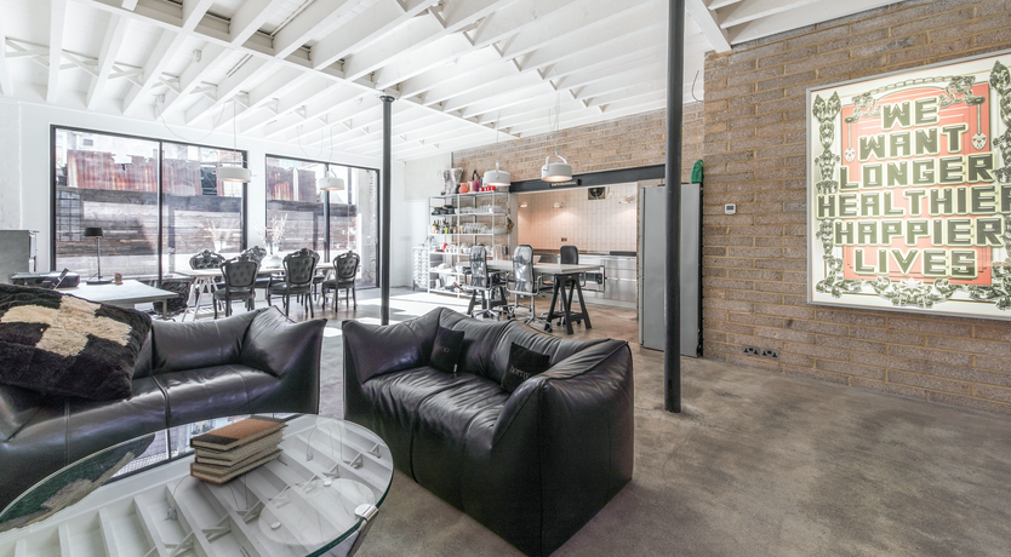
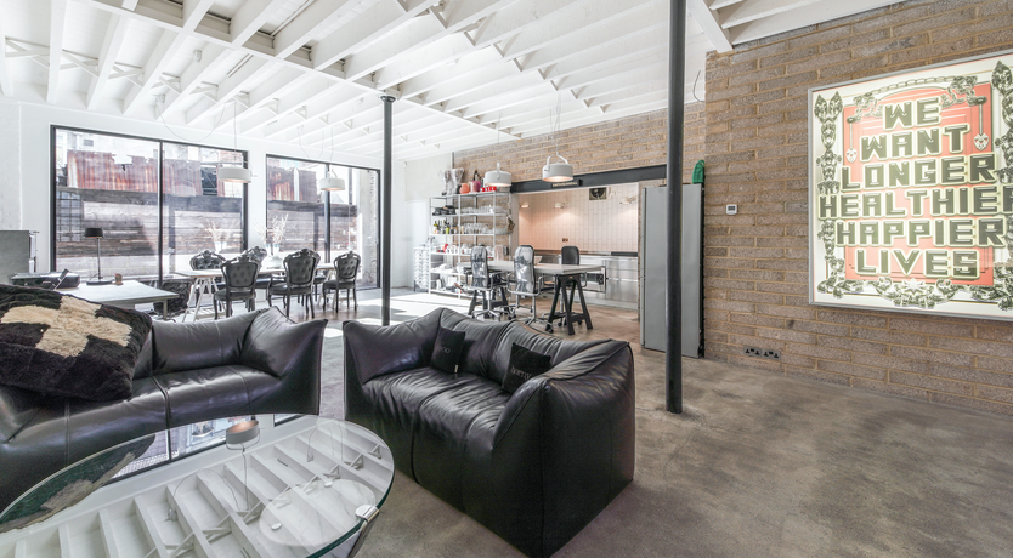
- book stack (241, 446)
